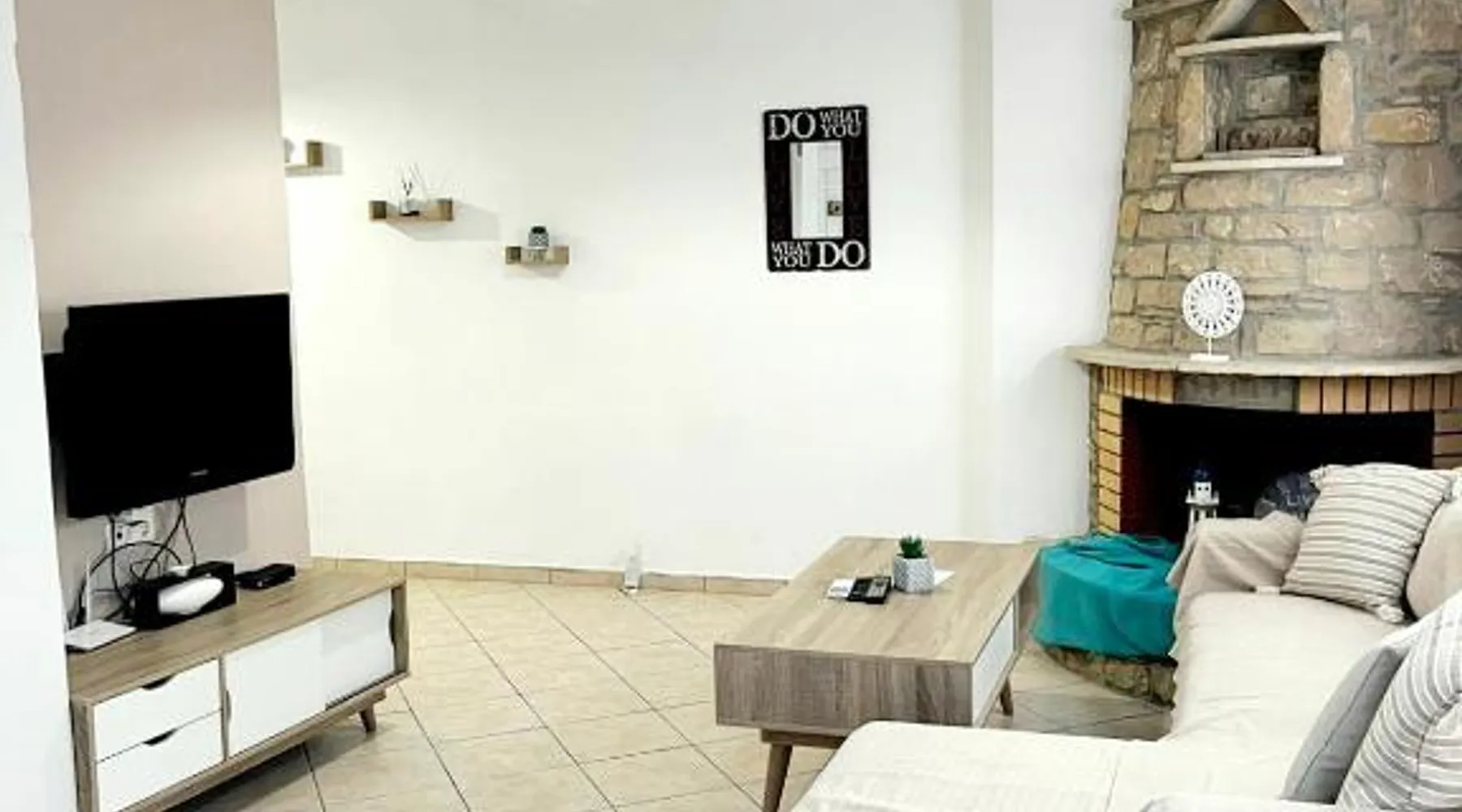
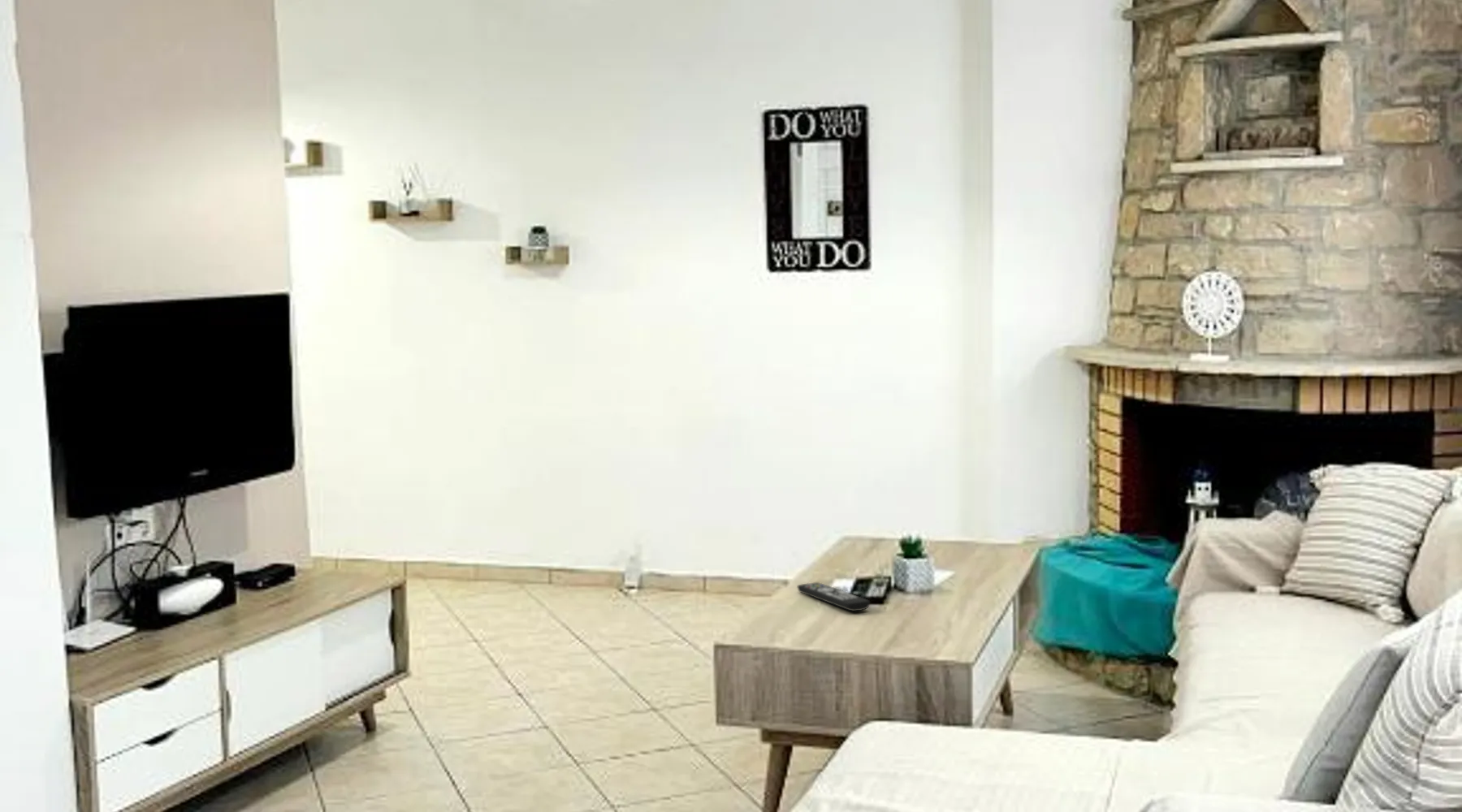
+ remote control (833, 596)
